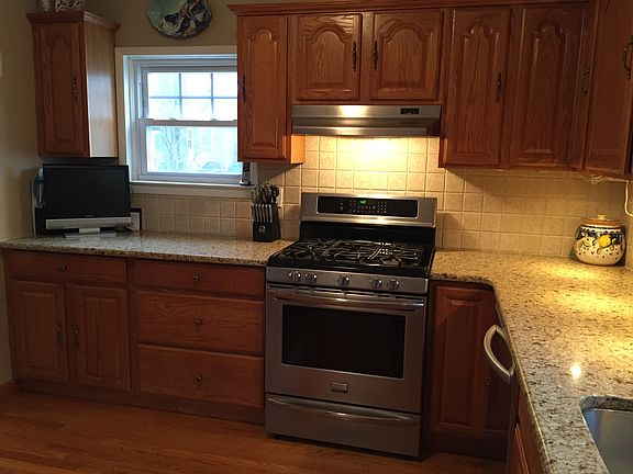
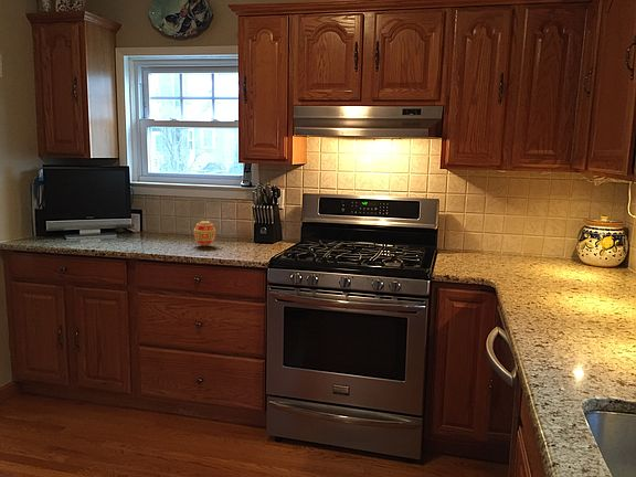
+ decorative egg (204, 232)
